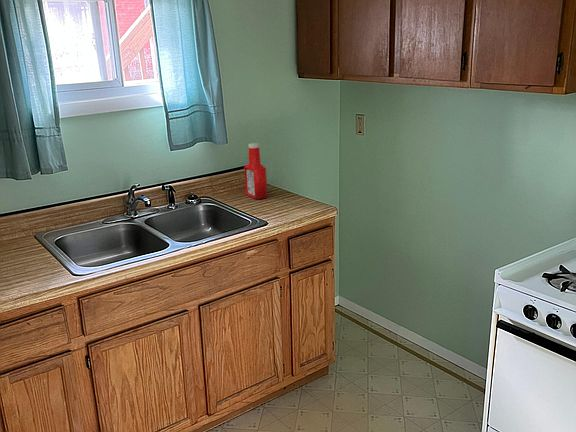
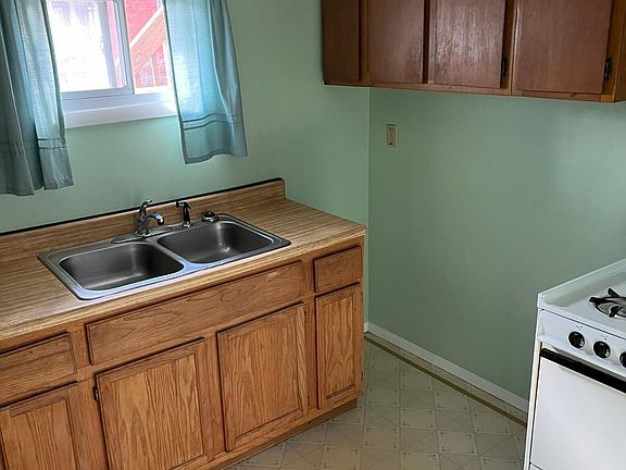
- soap bottle (255, 170)
